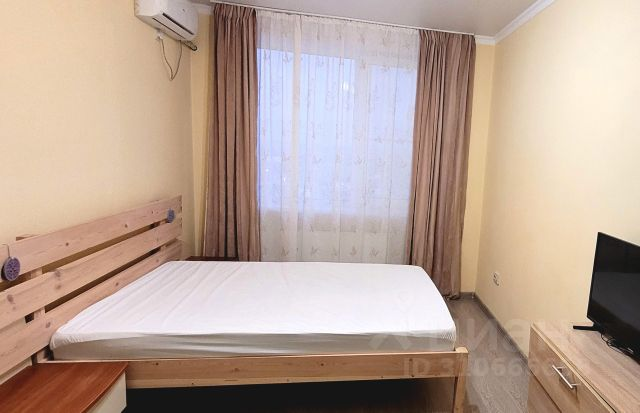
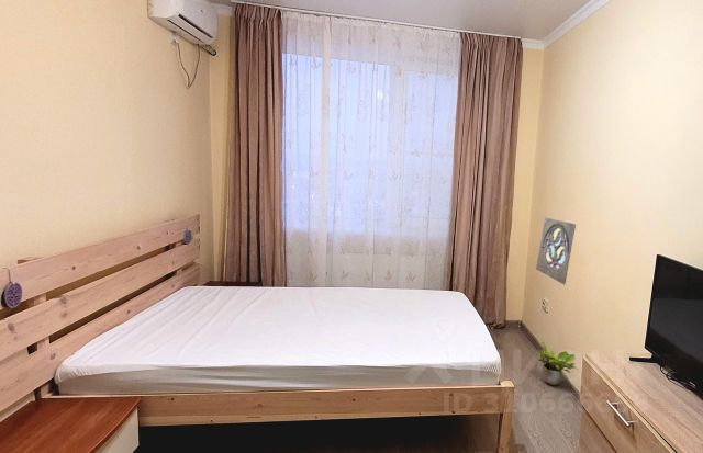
+ potted plant (555, 365)
+ wall ornament (555, 248)
